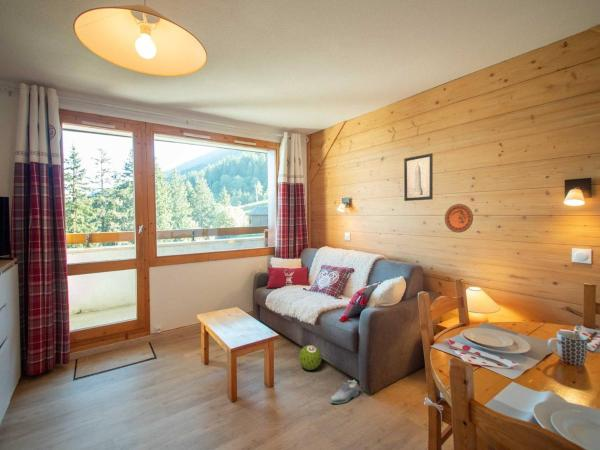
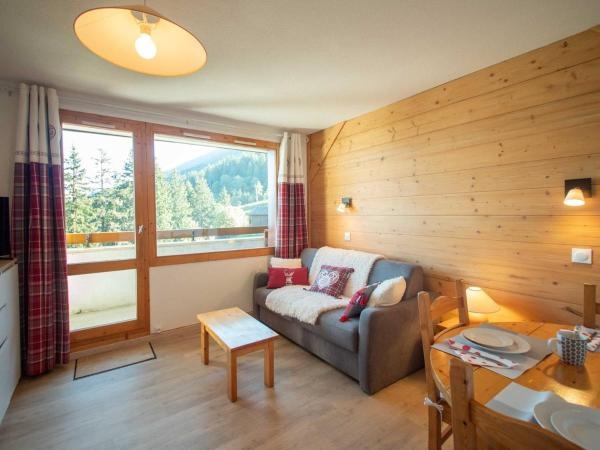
- decorative plate (458, 218)
- shoe (344, 390)
- decorative ball (310, 357)
- wall art (417, 178)
